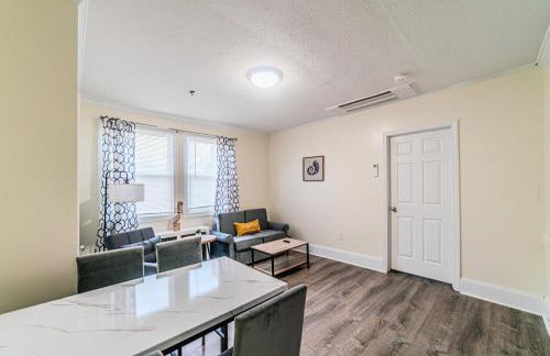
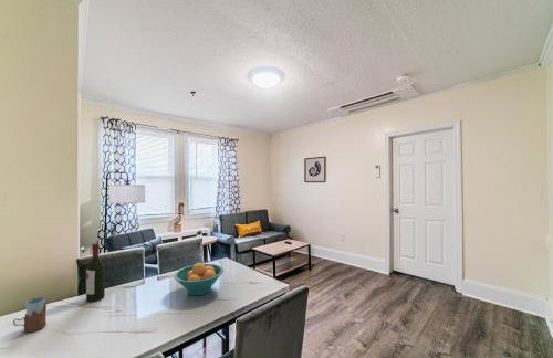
+ fruit bowl (199, 276)
+ drinking glass (30, 315)
+ wine bottle (95, 271)
